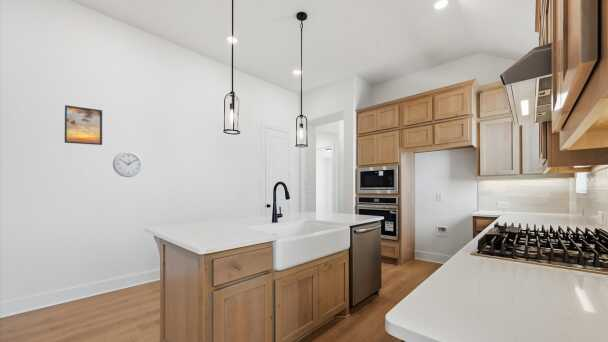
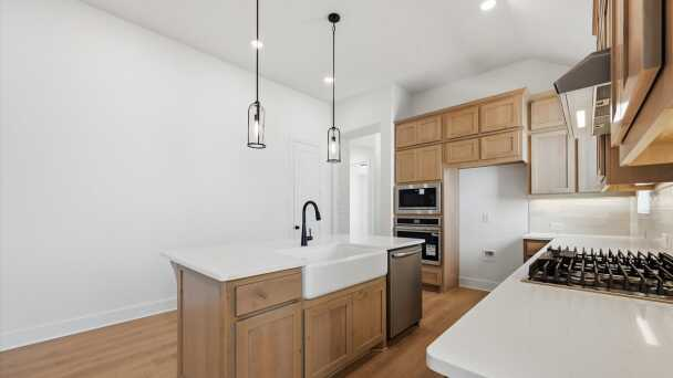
- wall clock (128, 164)
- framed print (84, 125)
